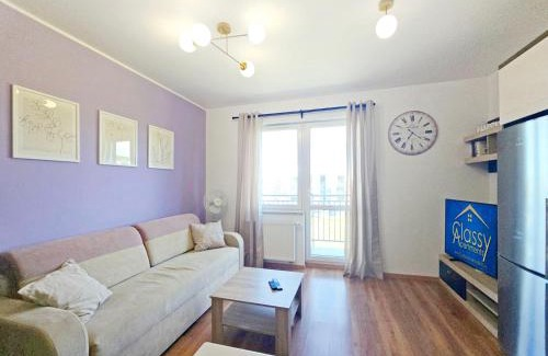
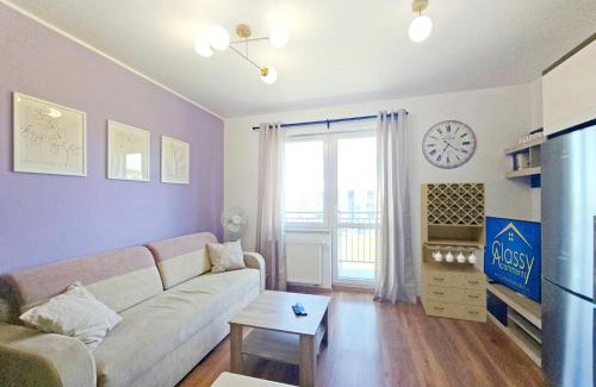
+ cabinet (451, 246)
